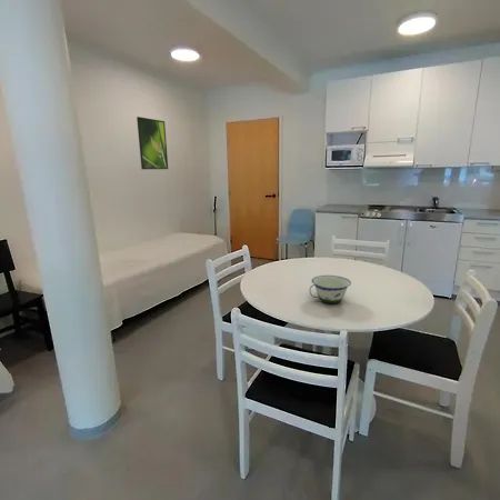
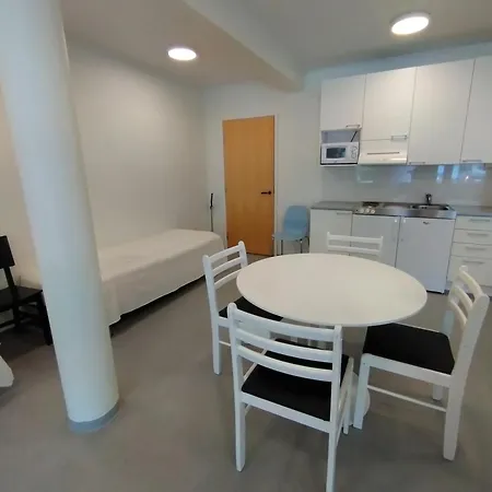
- bowl (329, 290)
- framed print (153, 144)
